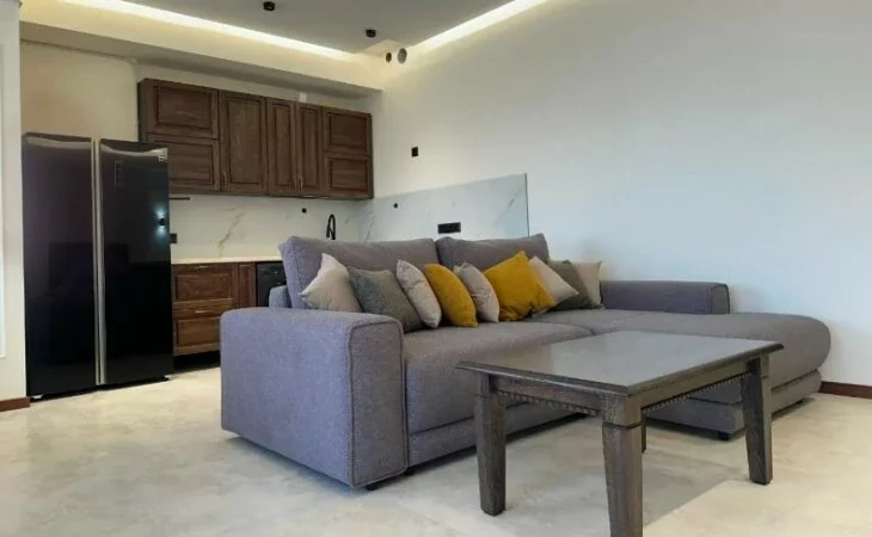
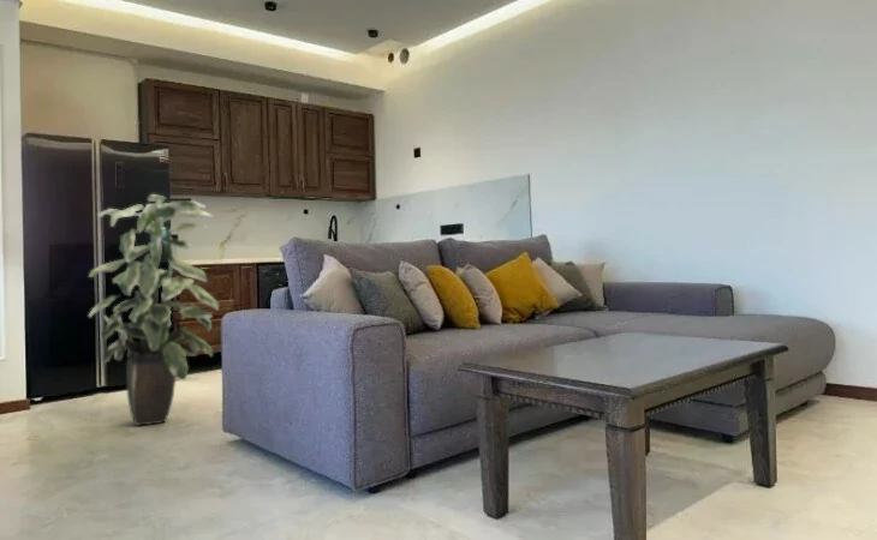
+ indoor plant (157, 307)
